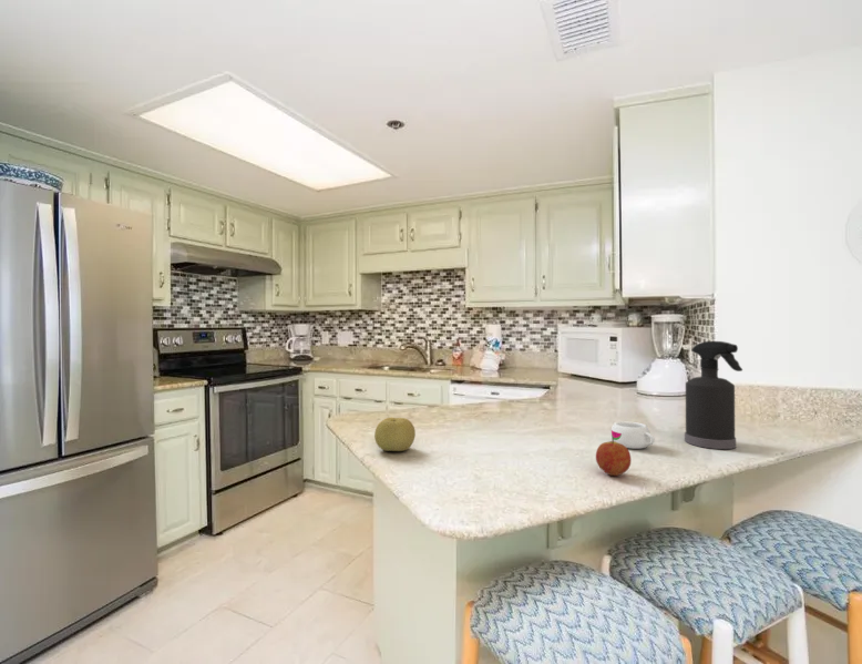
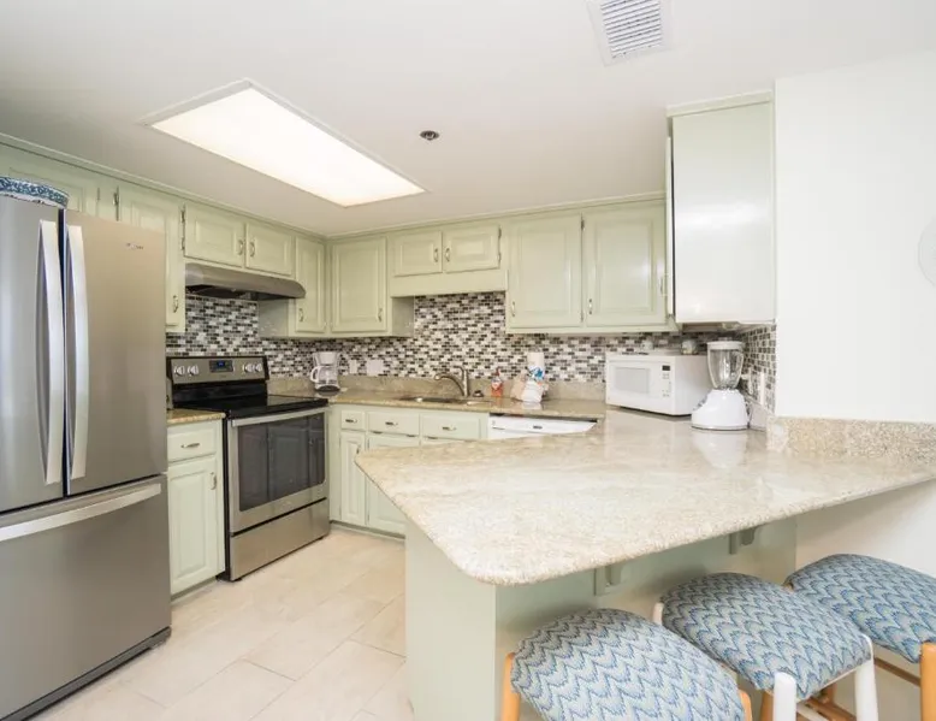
- fruit (394, 433)
- fruit (613, 456)
- mug (634, 436)
- spray bottle (710, 391)
